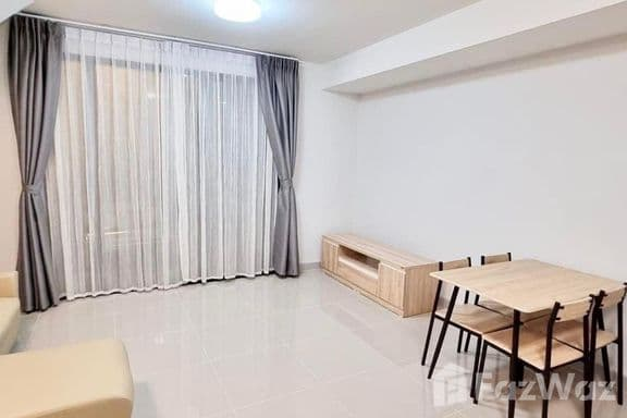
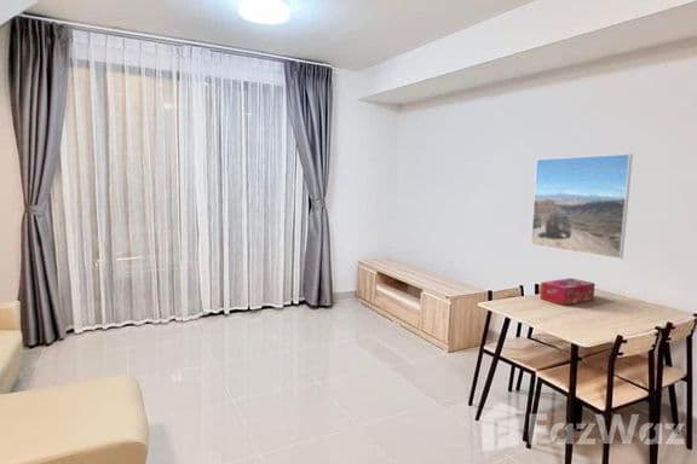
+ tissue box (568, 290)
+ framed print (576, 204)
